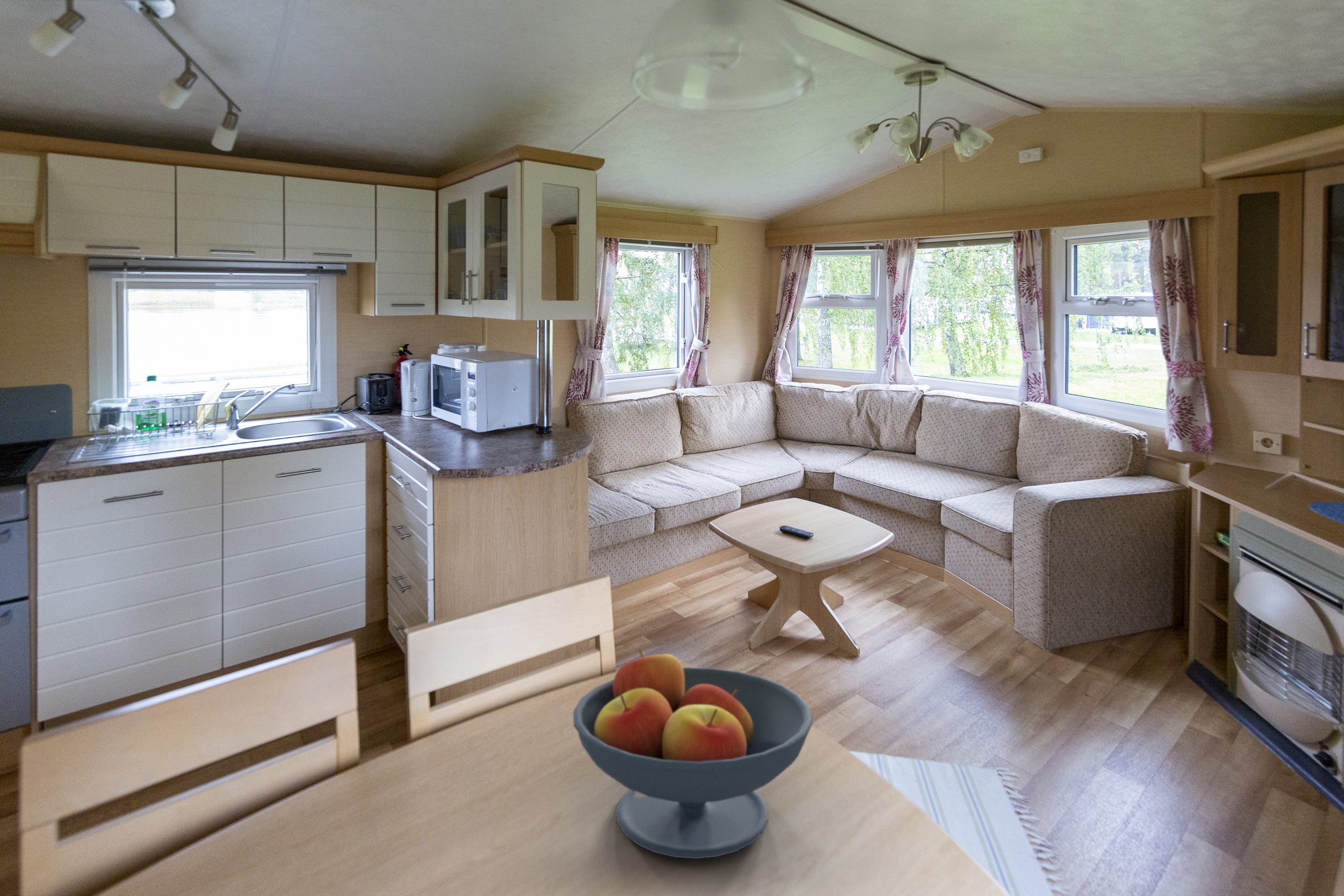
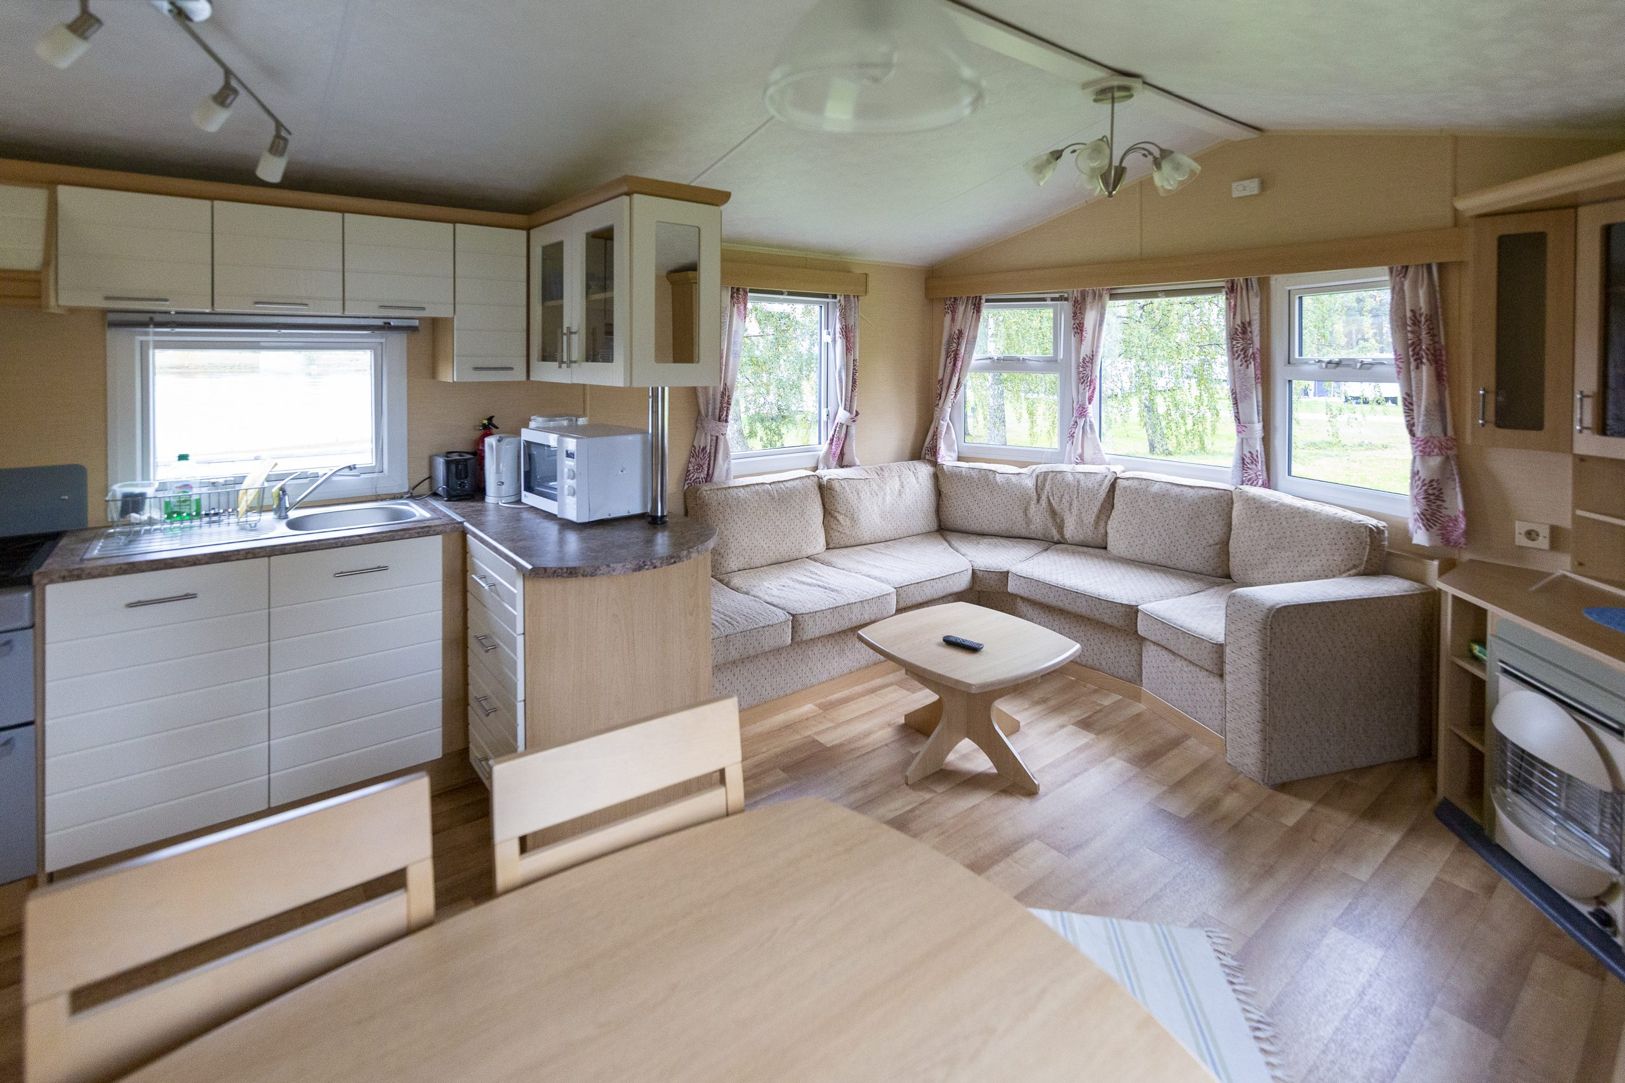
- fruit bowl (692, 742)
